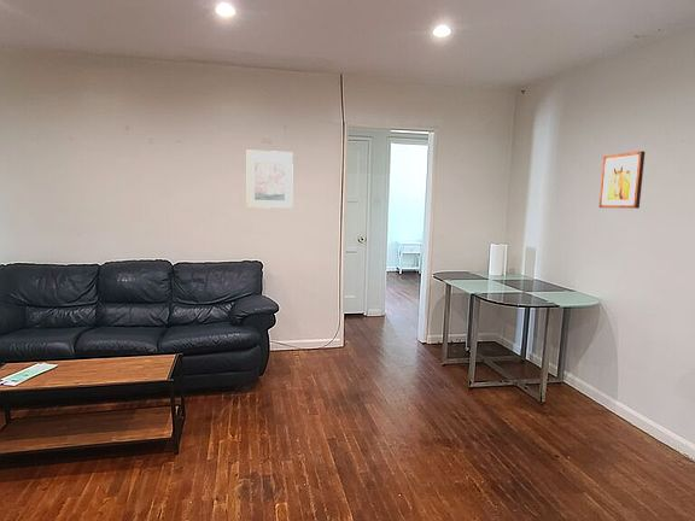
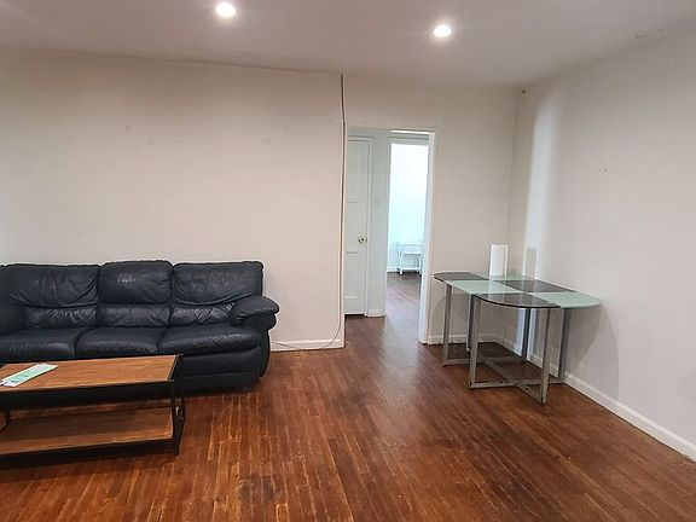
- wall art (620, 181)
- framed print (269, 180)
